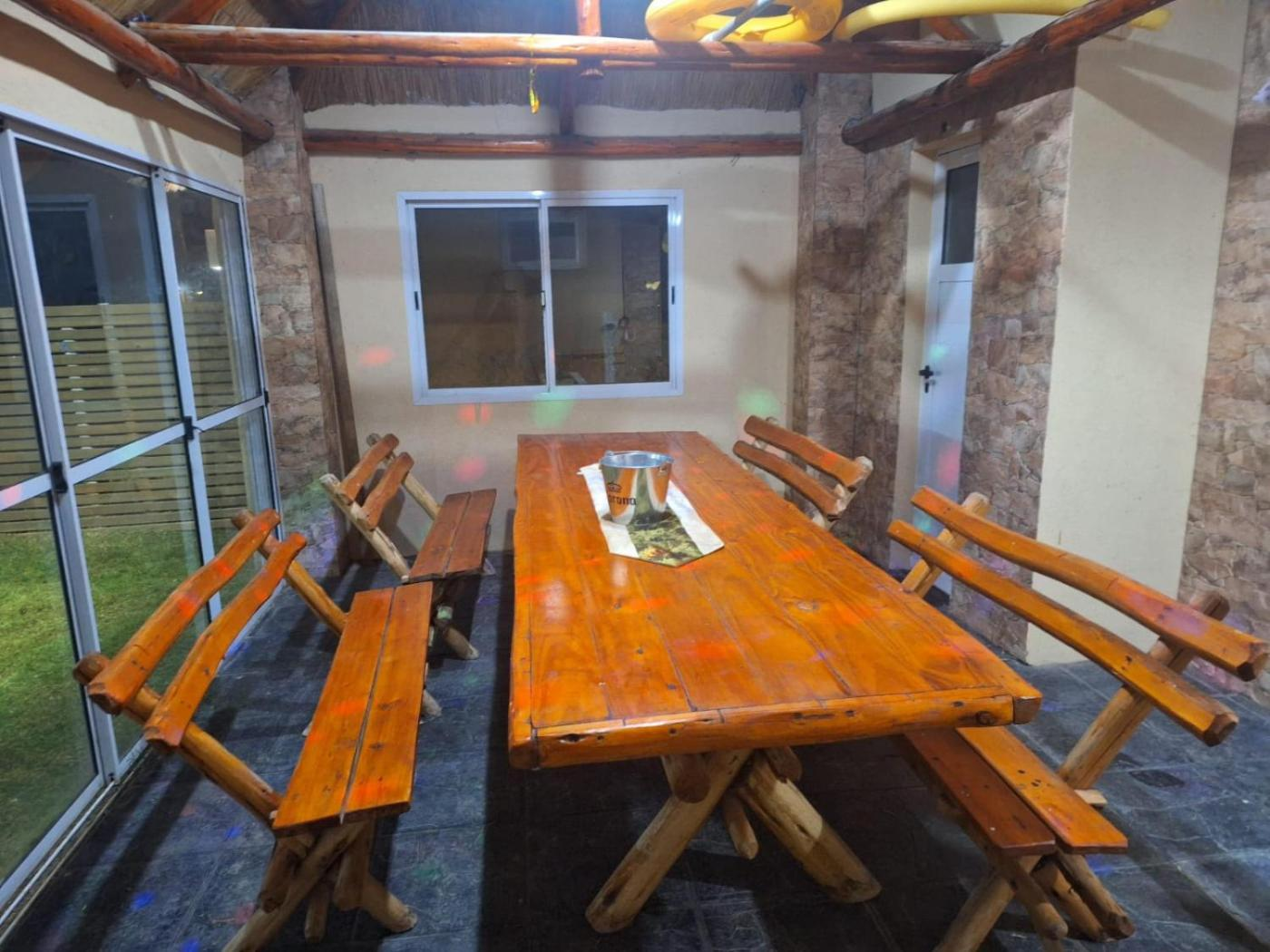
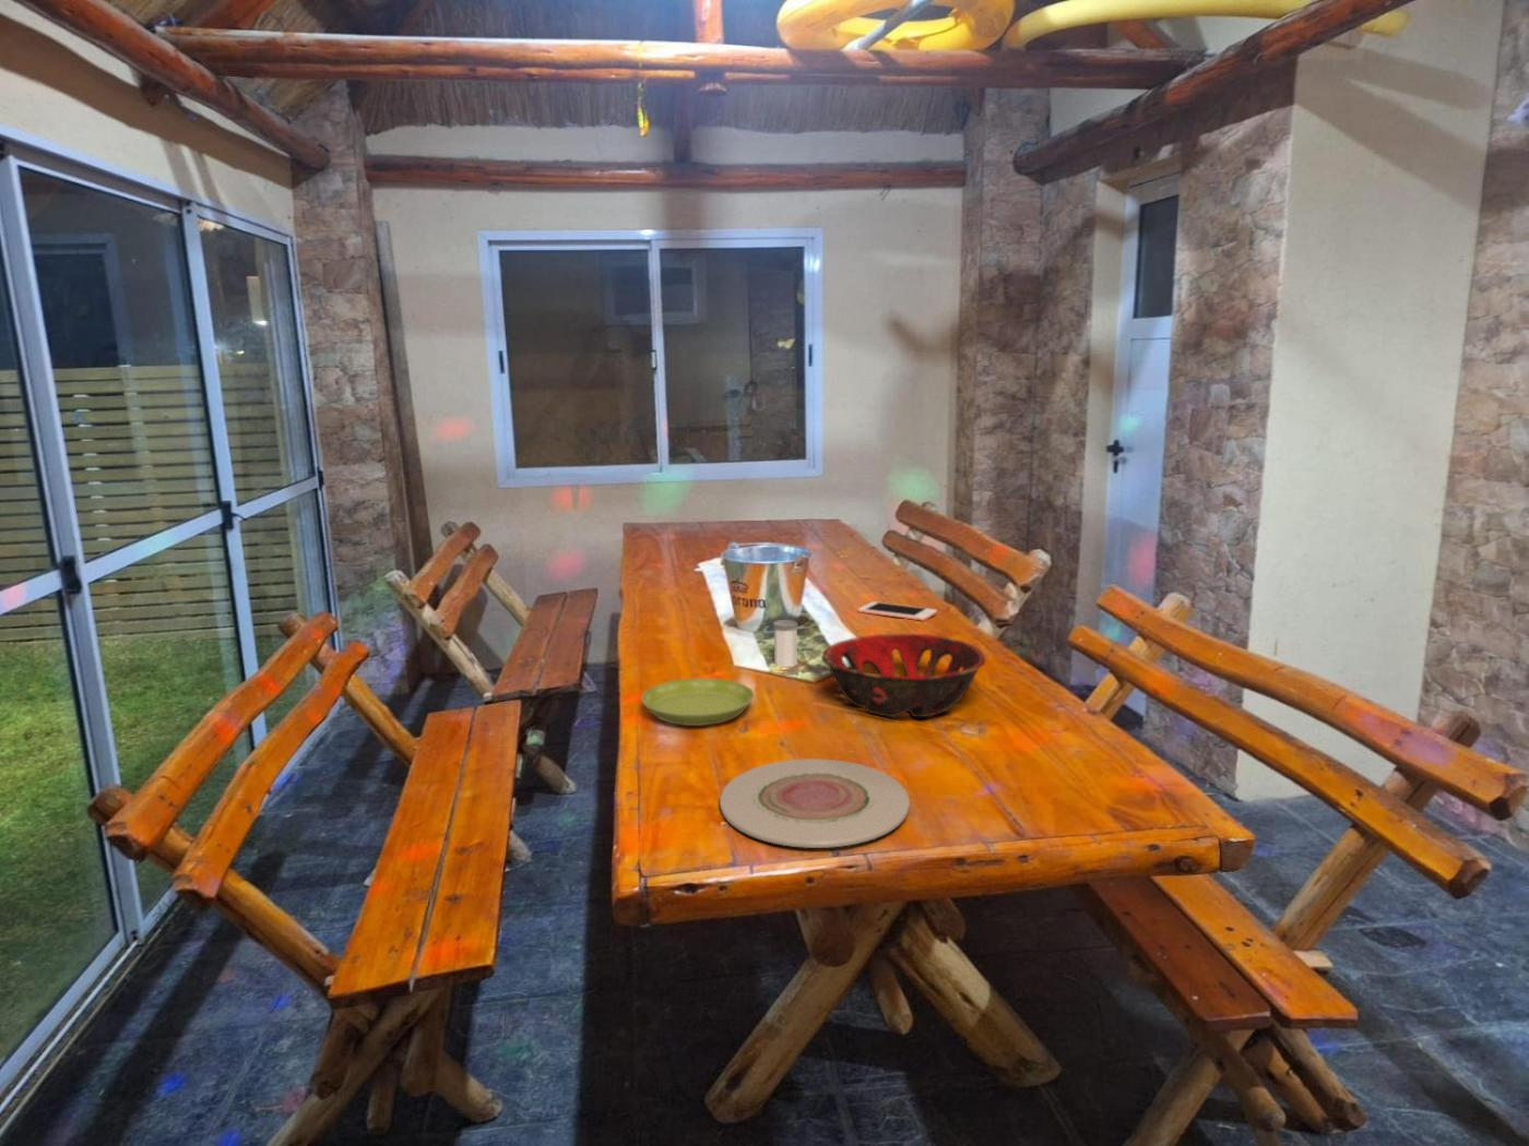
+ decorative bowl (901, 677)
+ cell phone (897, 610)
+ plate (814, 798)
+ saucer (698, 703)
+ salt shaker (785, 643)
